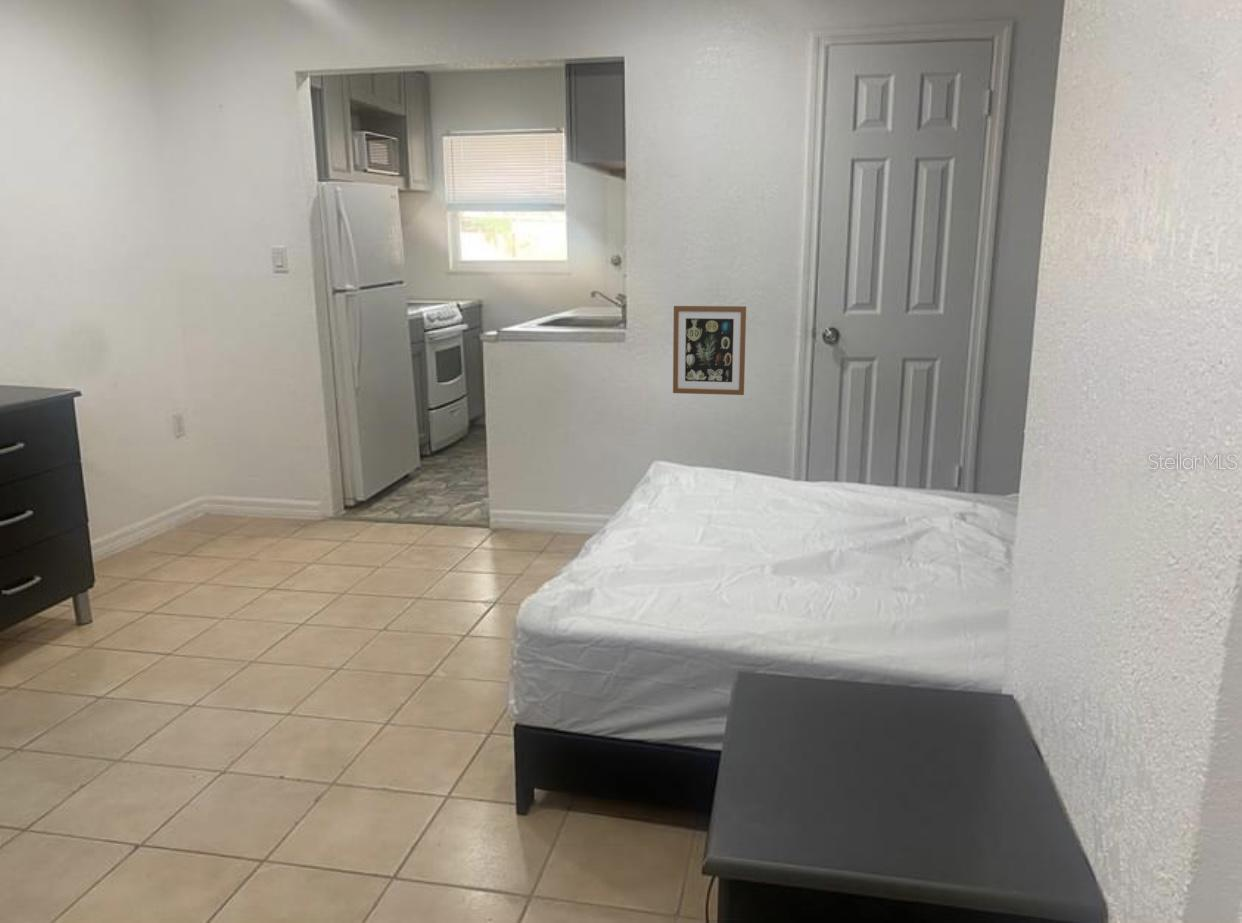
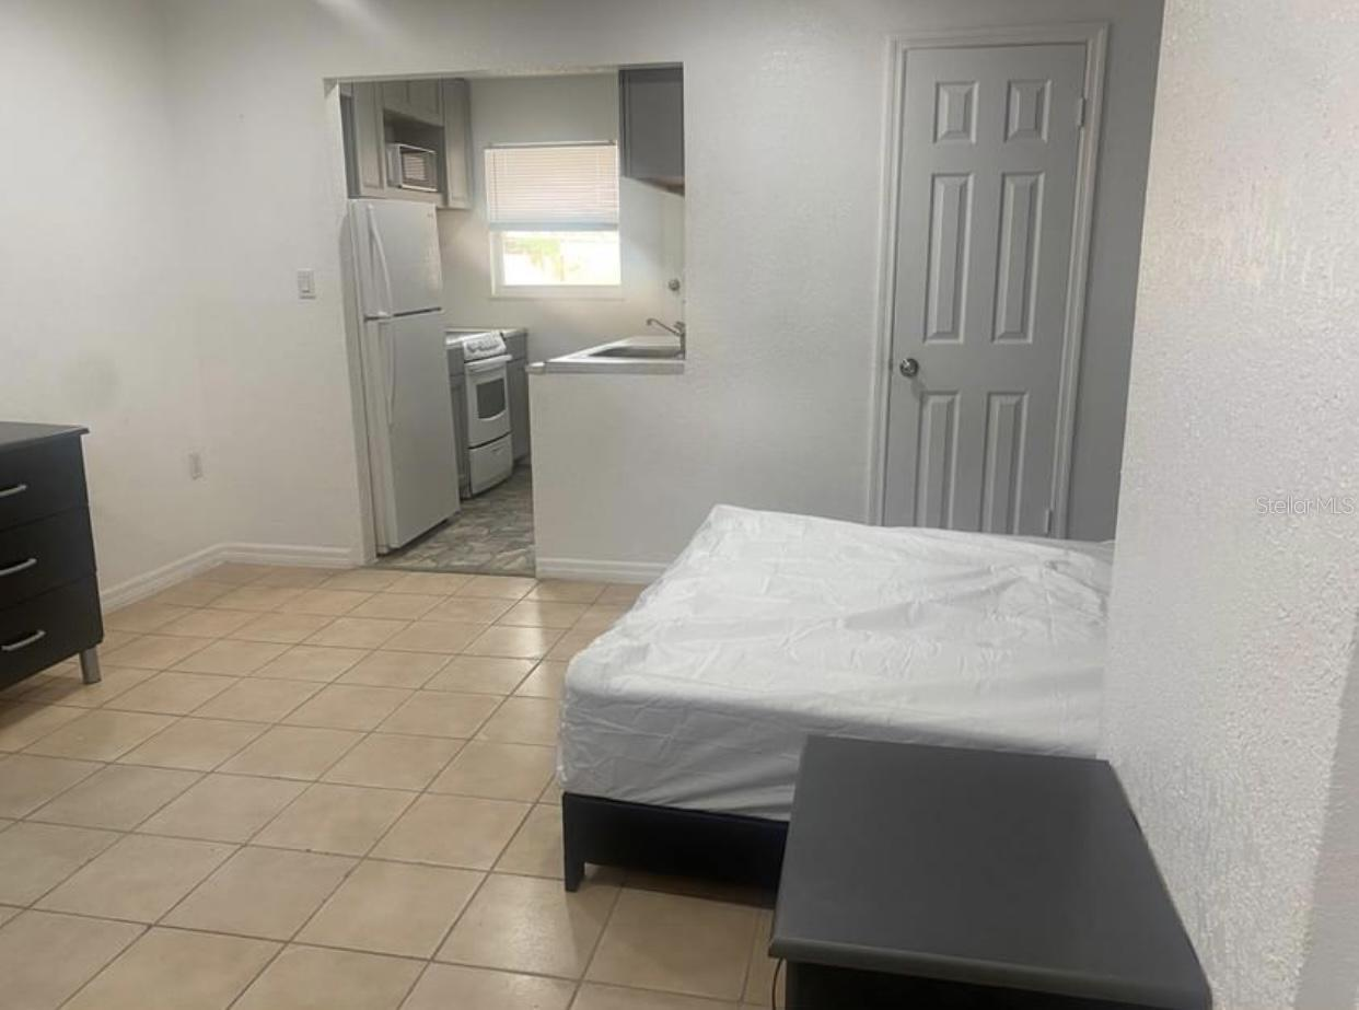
- wall art (708, 350)
